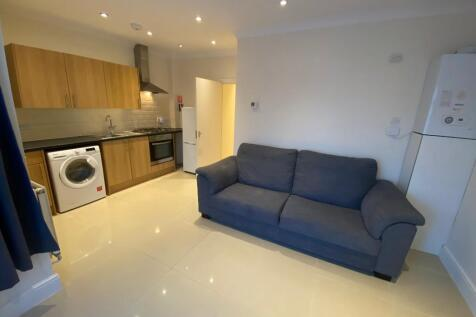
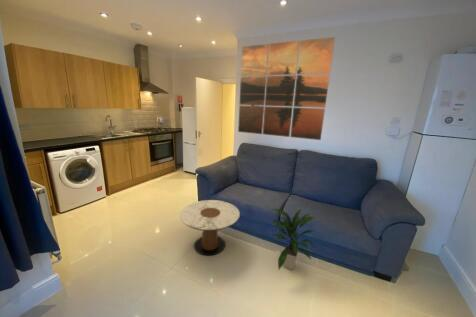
+ wall art (279, 91)
+ indoor plant (290, 238)
+ side table (210, 228)
